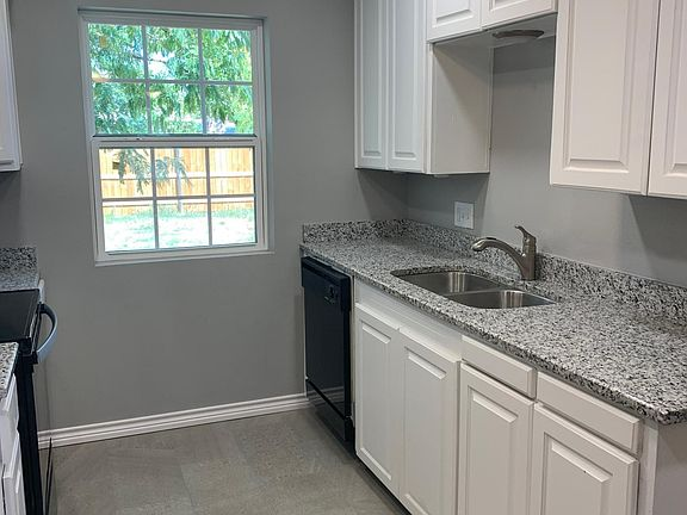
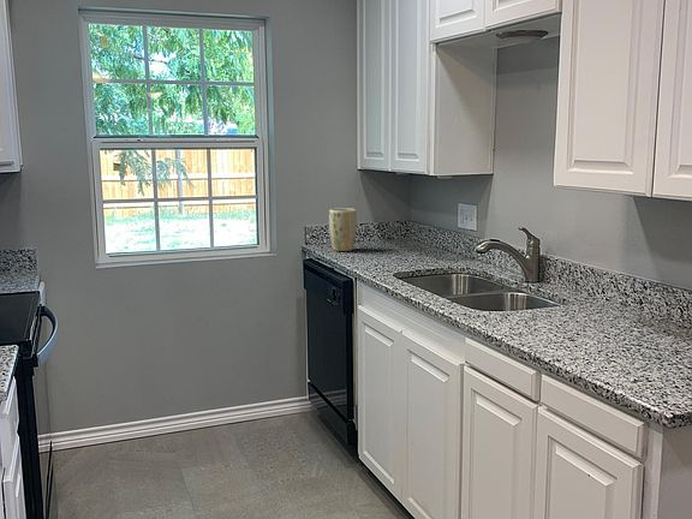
+ plant pot (342, 229)
